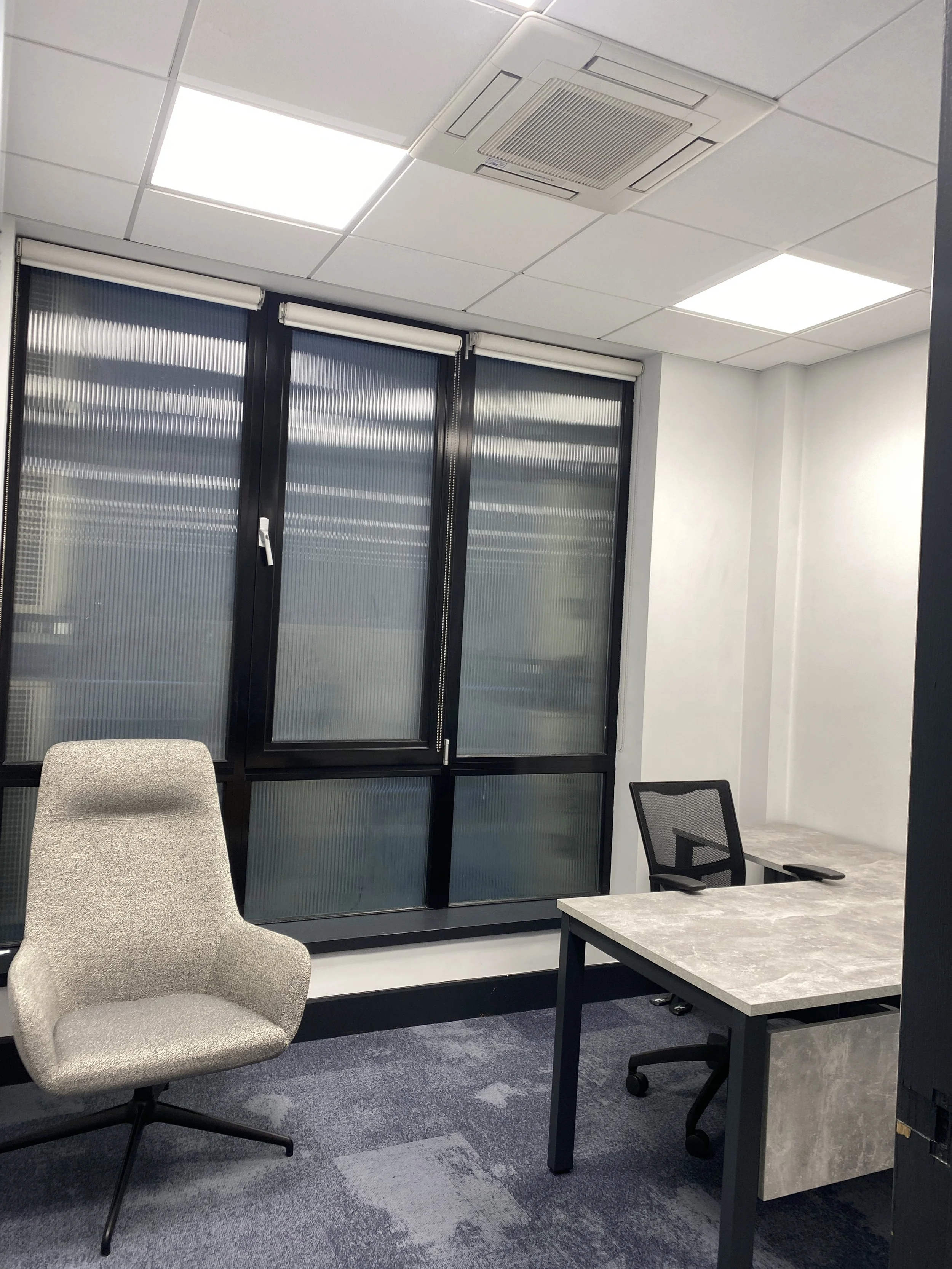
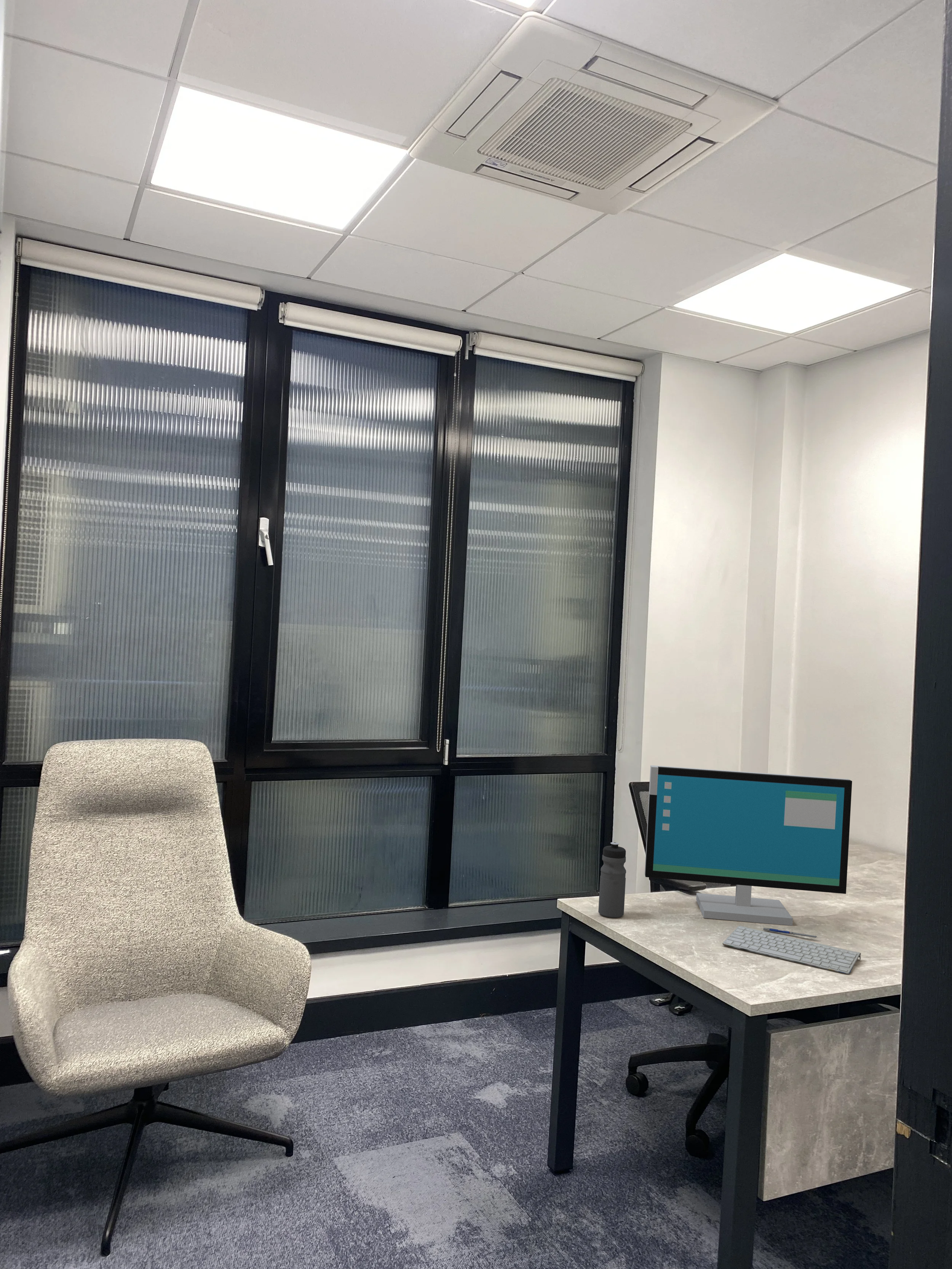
+ water bottle (613, 878)
+ computer monitor (746, 843)
+ pen (790, 933)
+ keyboard (791, 948)
